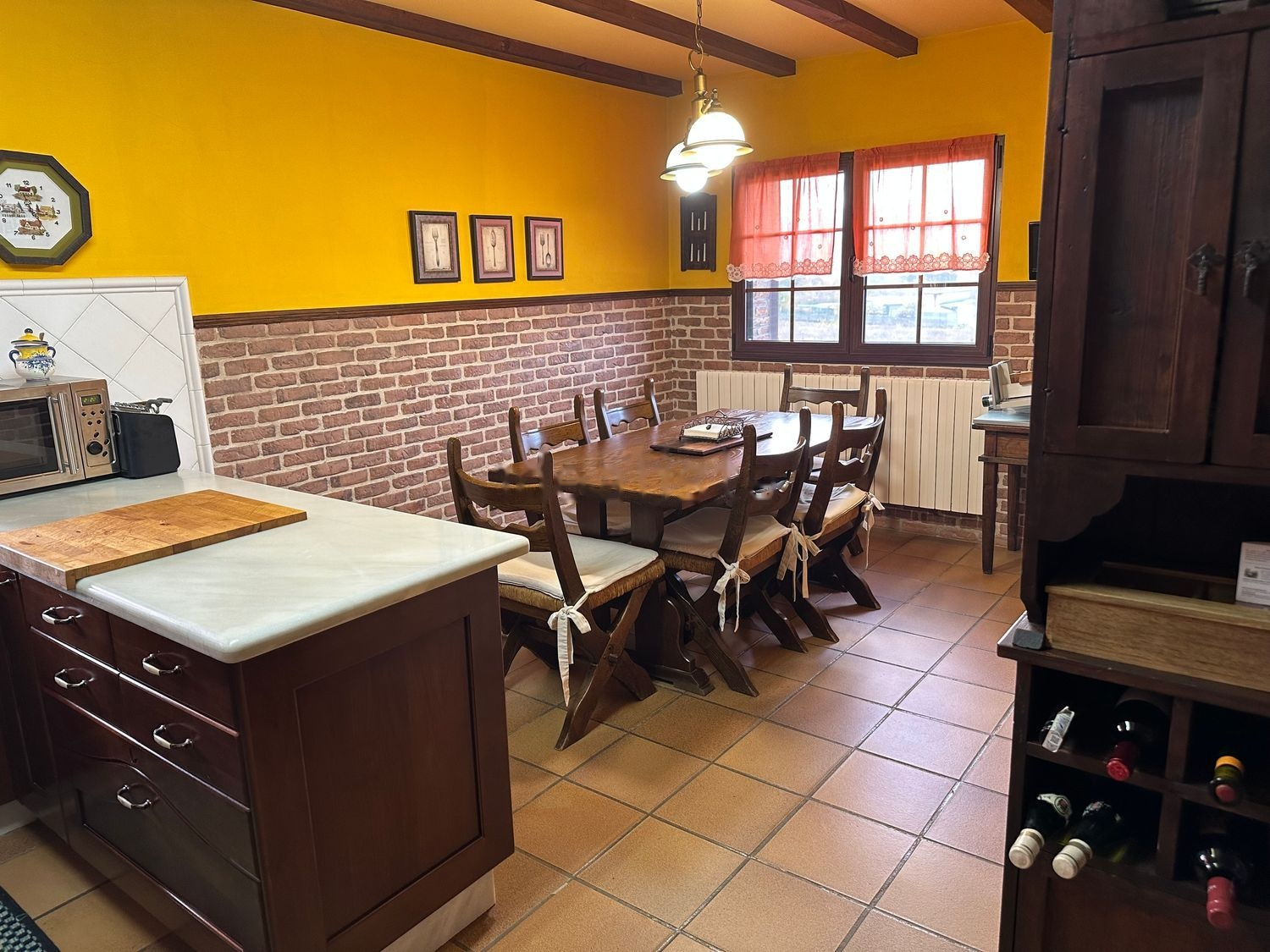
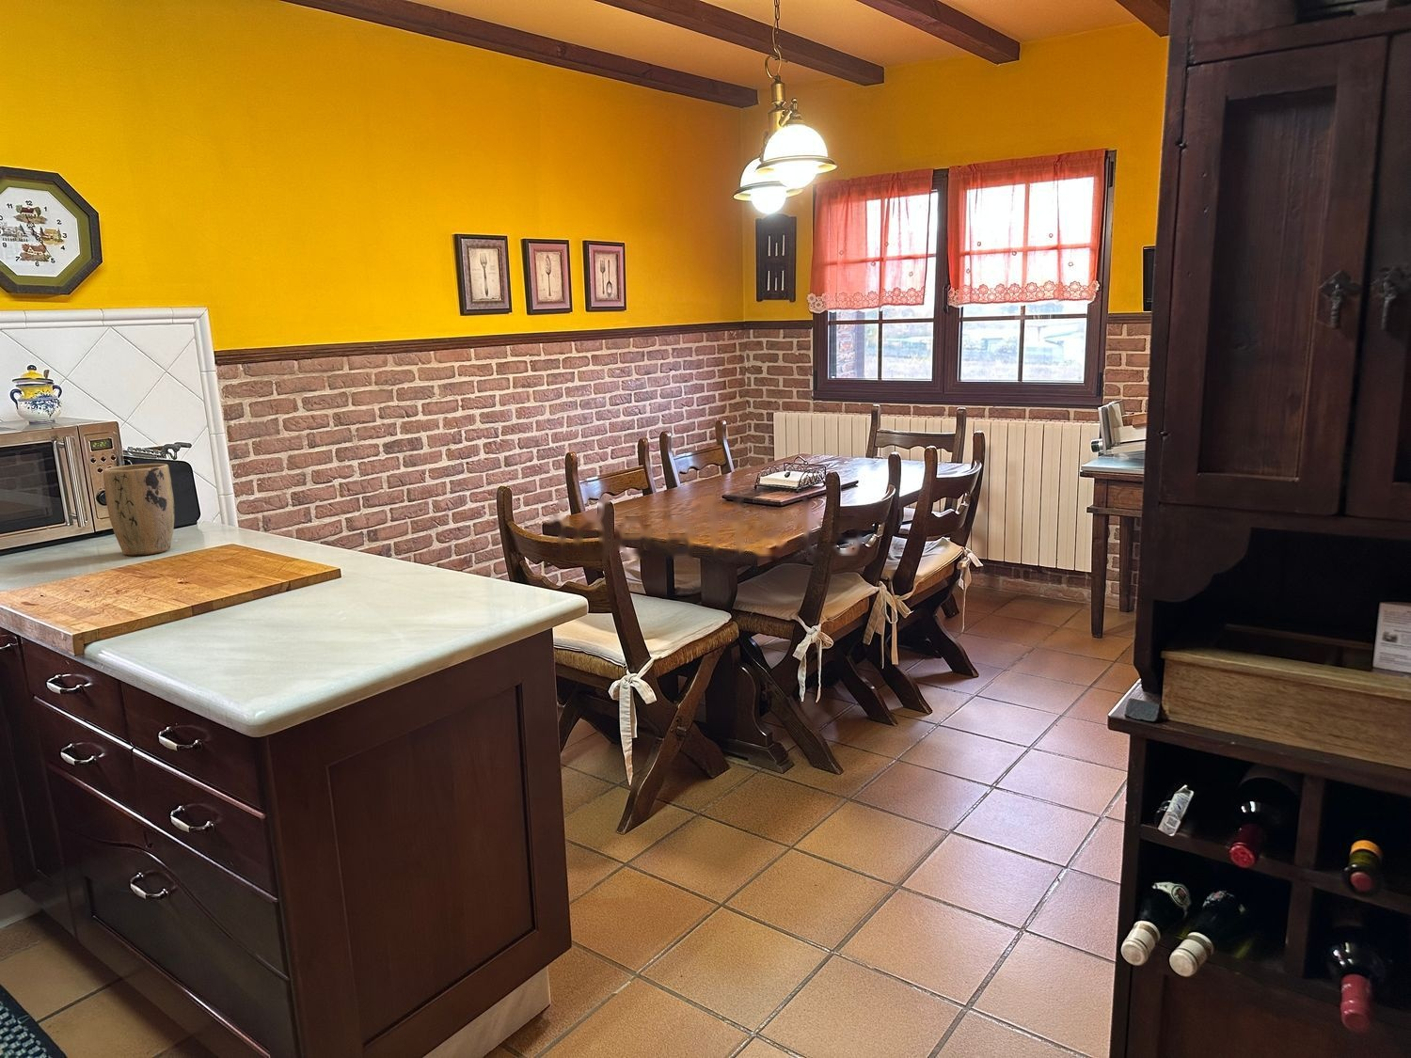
+ plant pot (141, 509)
